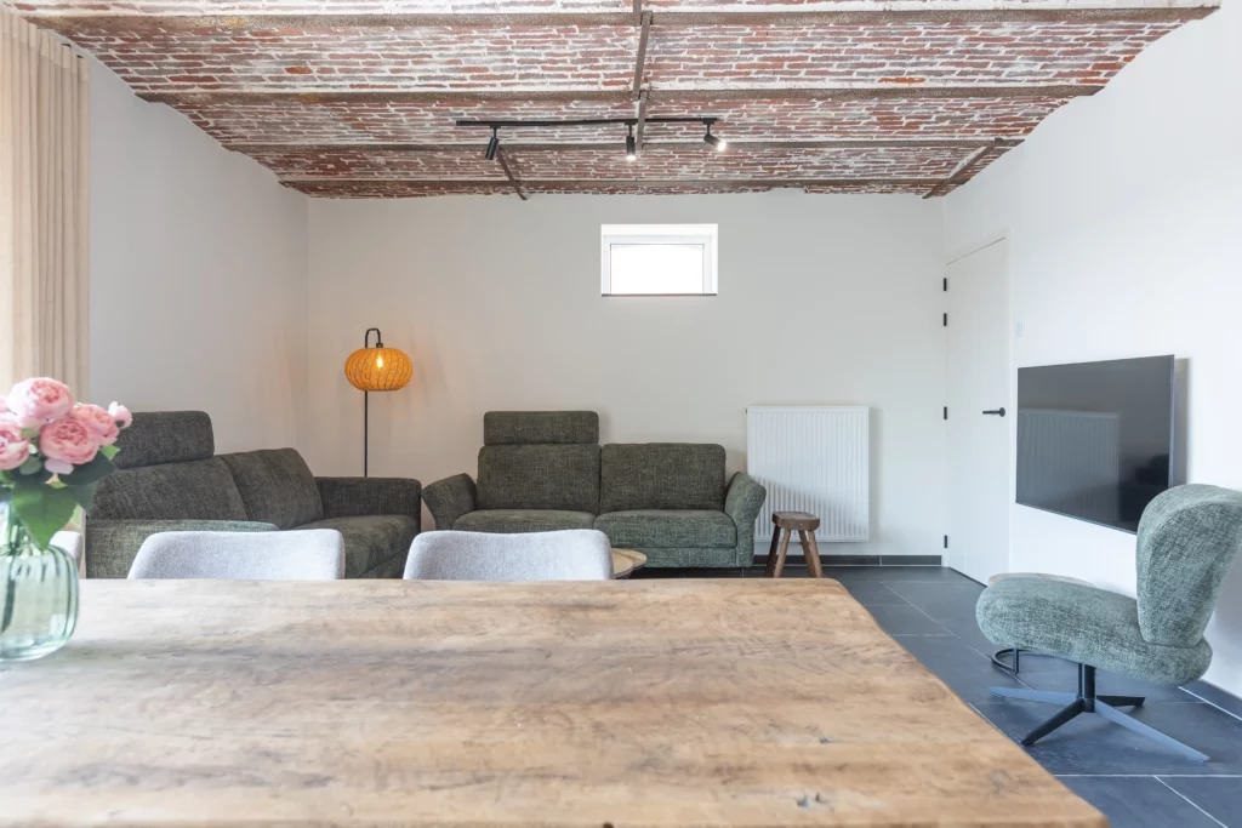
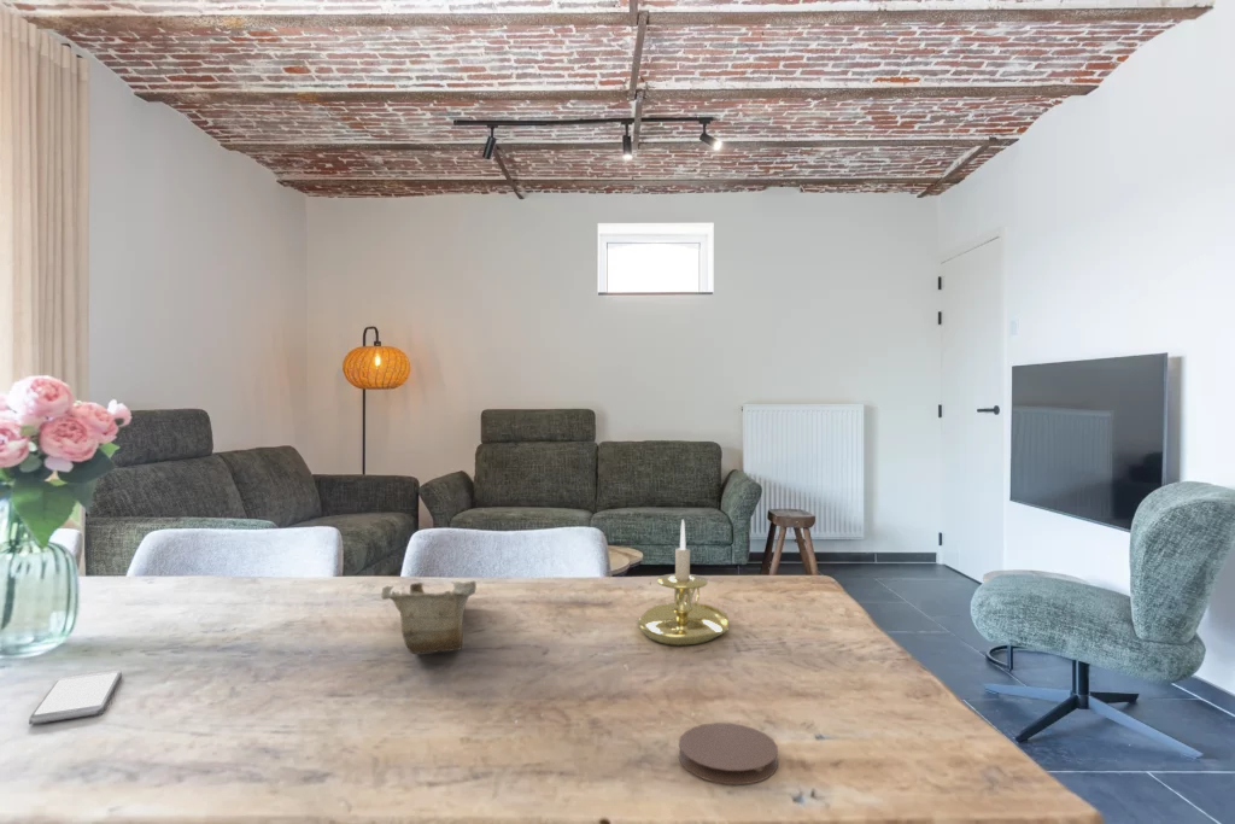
+ candle holder (684, 573)
+ decorative bowl (435, 596)
+ smartphone (78, 695)
+ coaster (727, 752)
